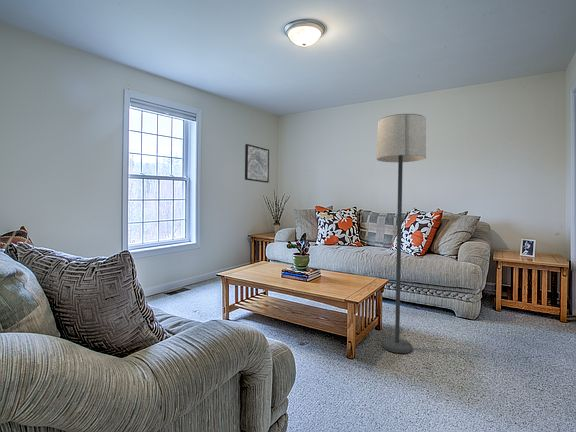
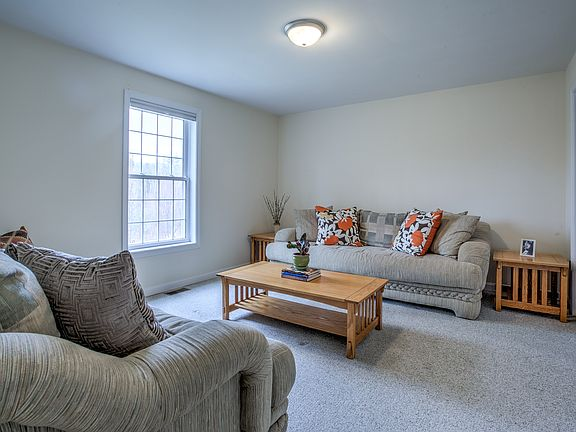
- lamp (399, 234)
- wall art (257, 164)
